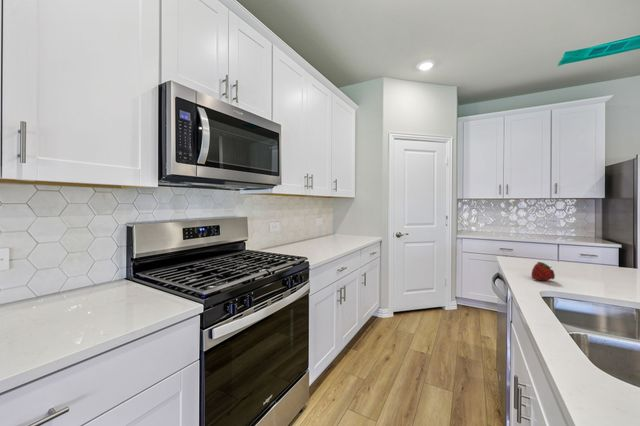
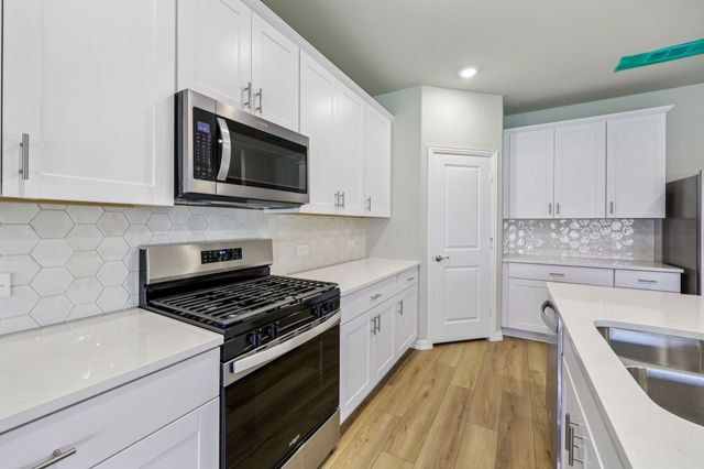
- fruit (543, 271)
